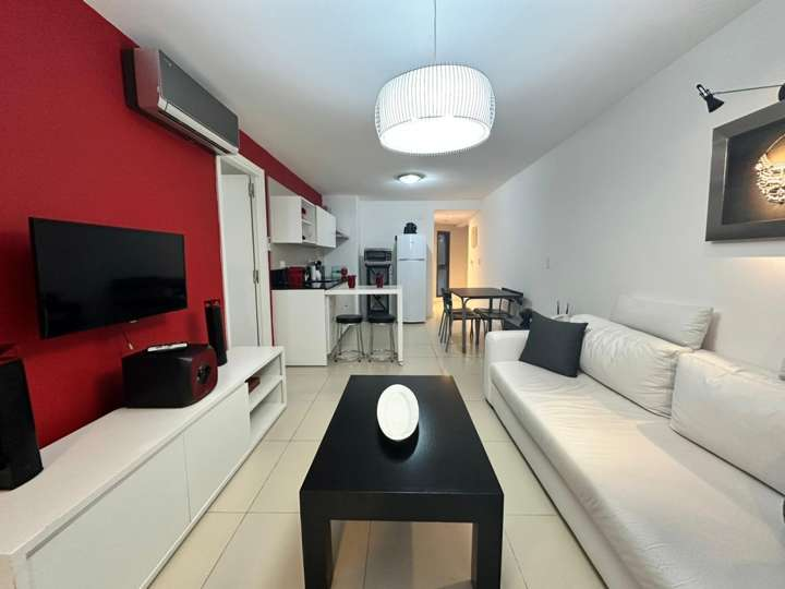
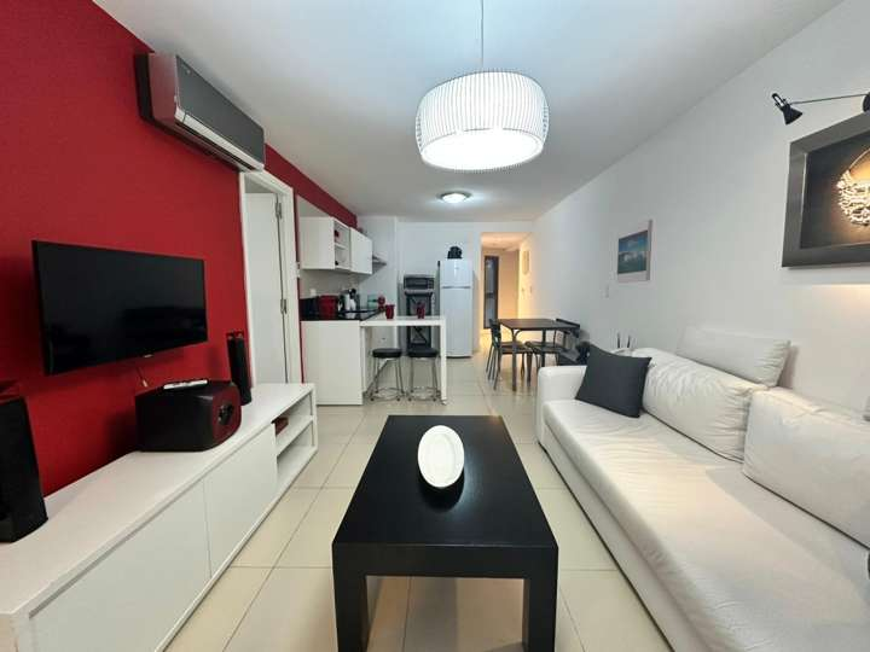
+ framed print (632, 254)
